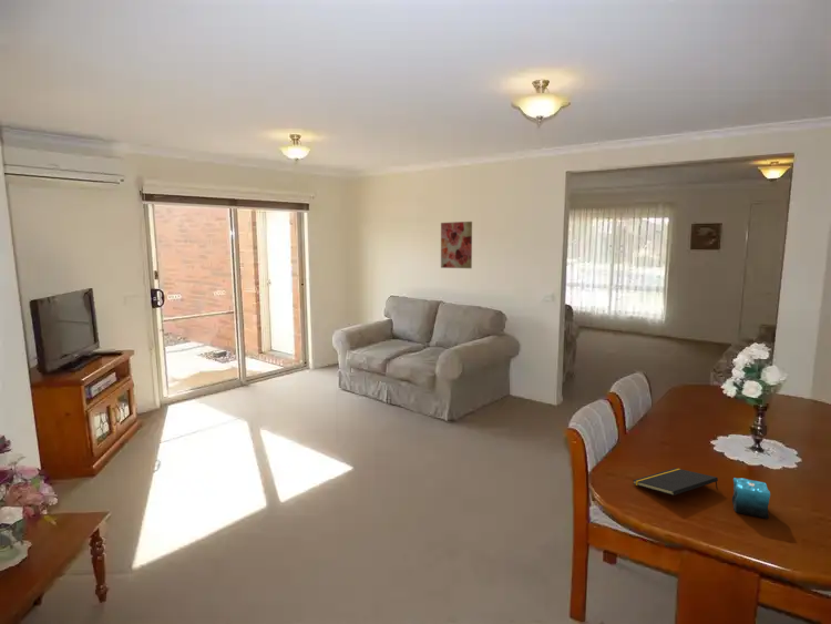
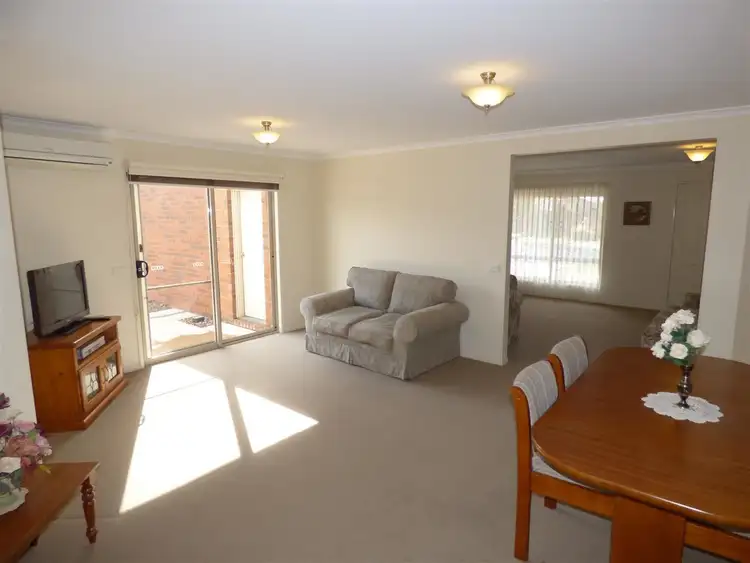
- notepad (674, 480)
- wall art (455, 245)
- candle (750, 492)
